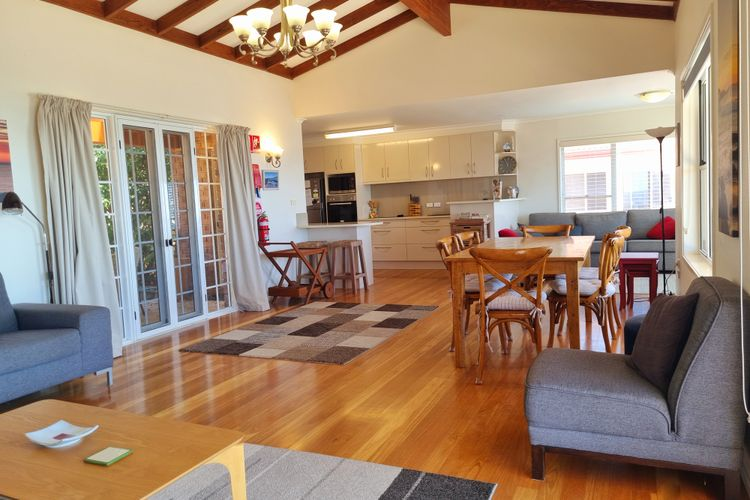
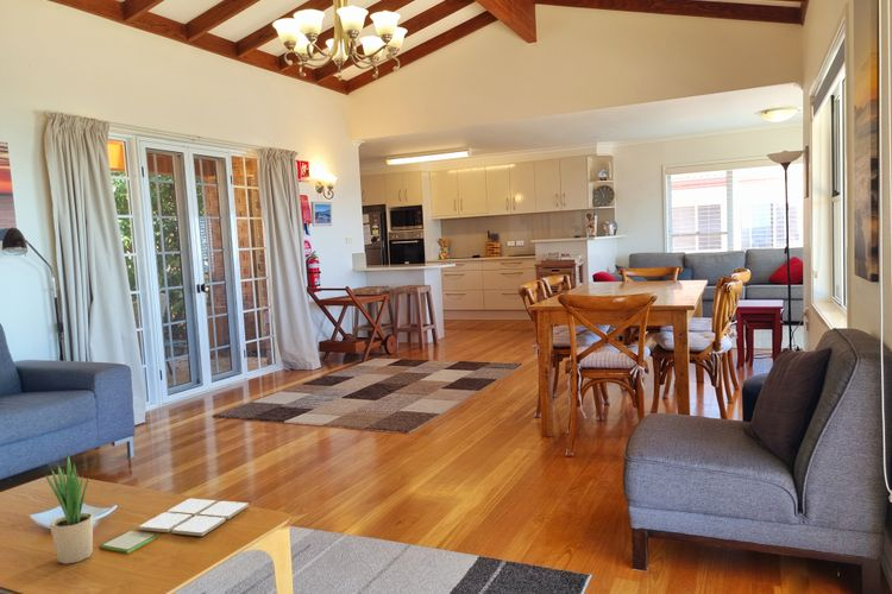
+ drink coaster (195, 516)
+ potted plant (69, 503)
